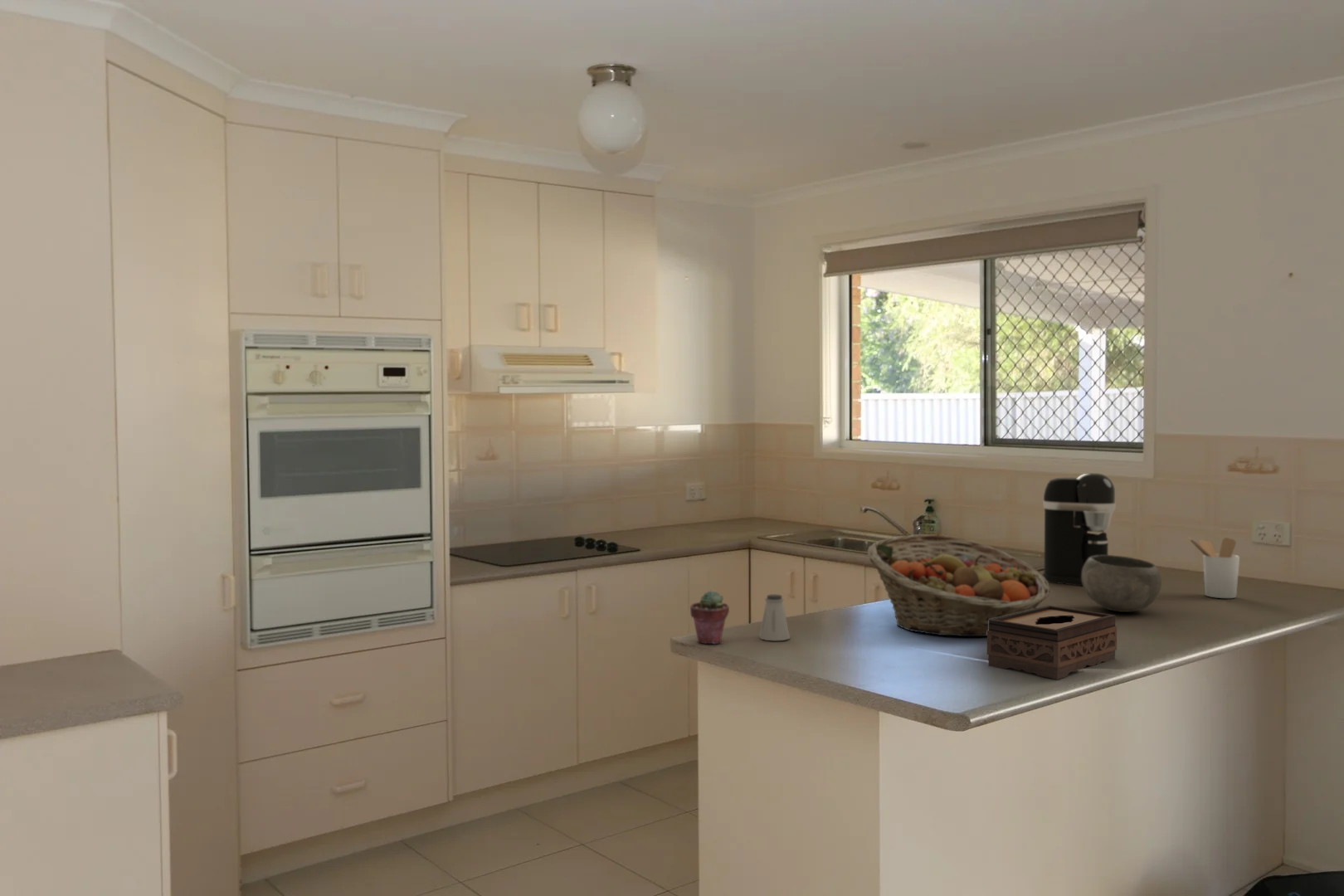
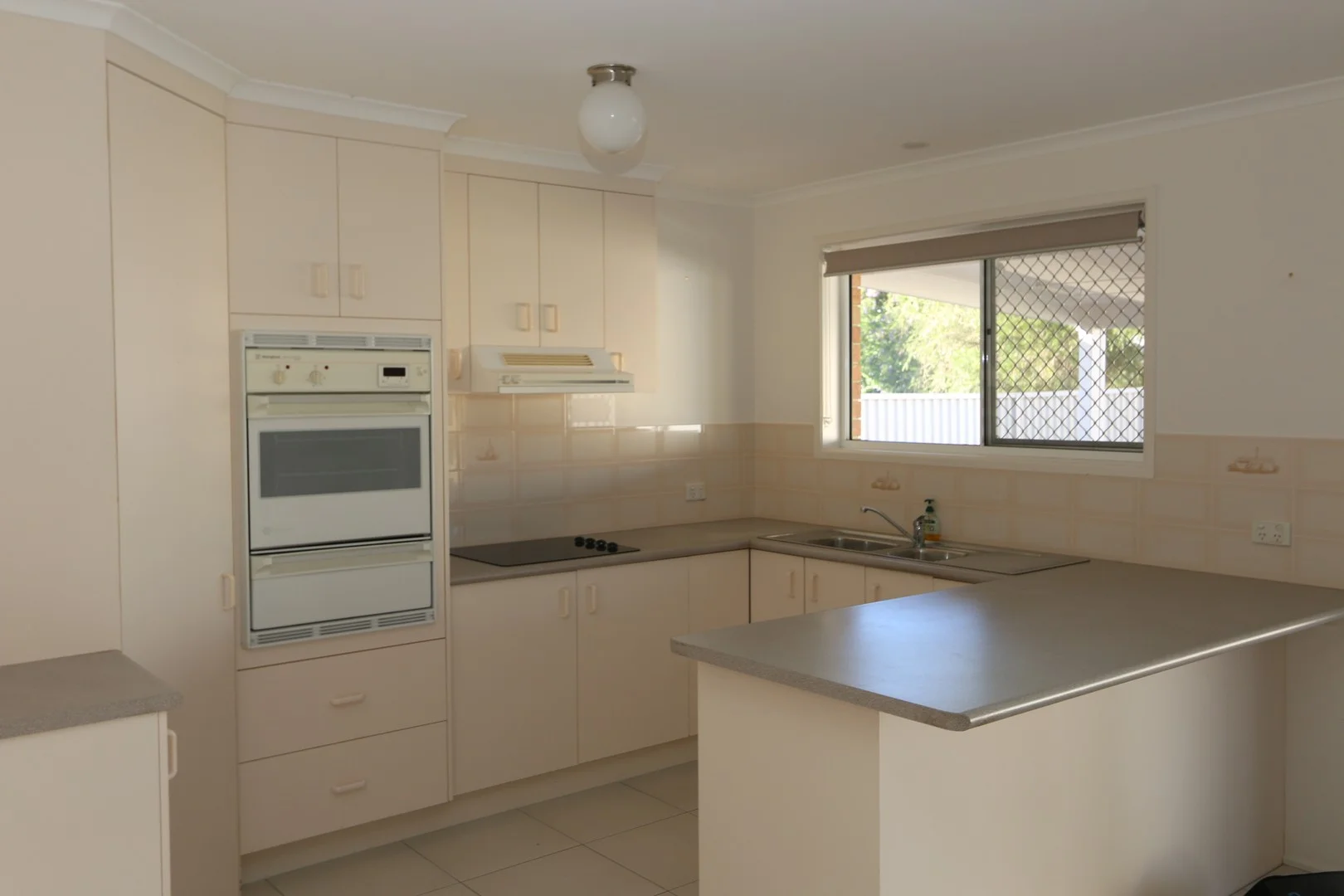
- tissue box (1052, 640)
- coffee maker (1079, 528)
- bowl (1120, 584)
- fruit basket (957, 582)
- utensil holder (1212, 565)
- saltshaker (774, 616)
- potted succulent (709, 616)
